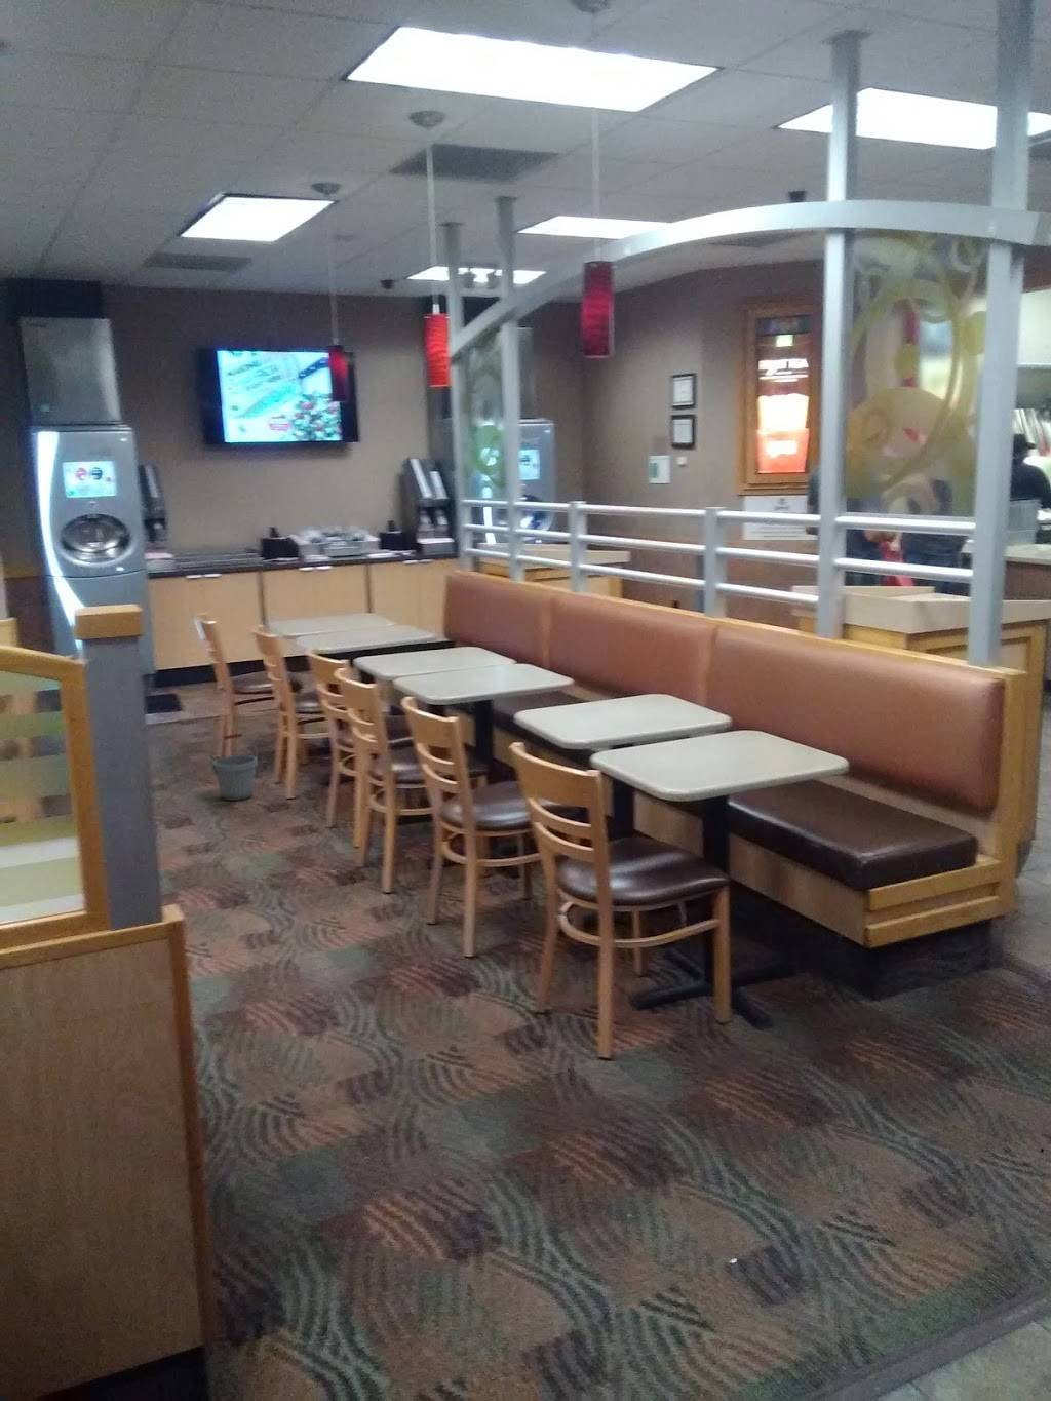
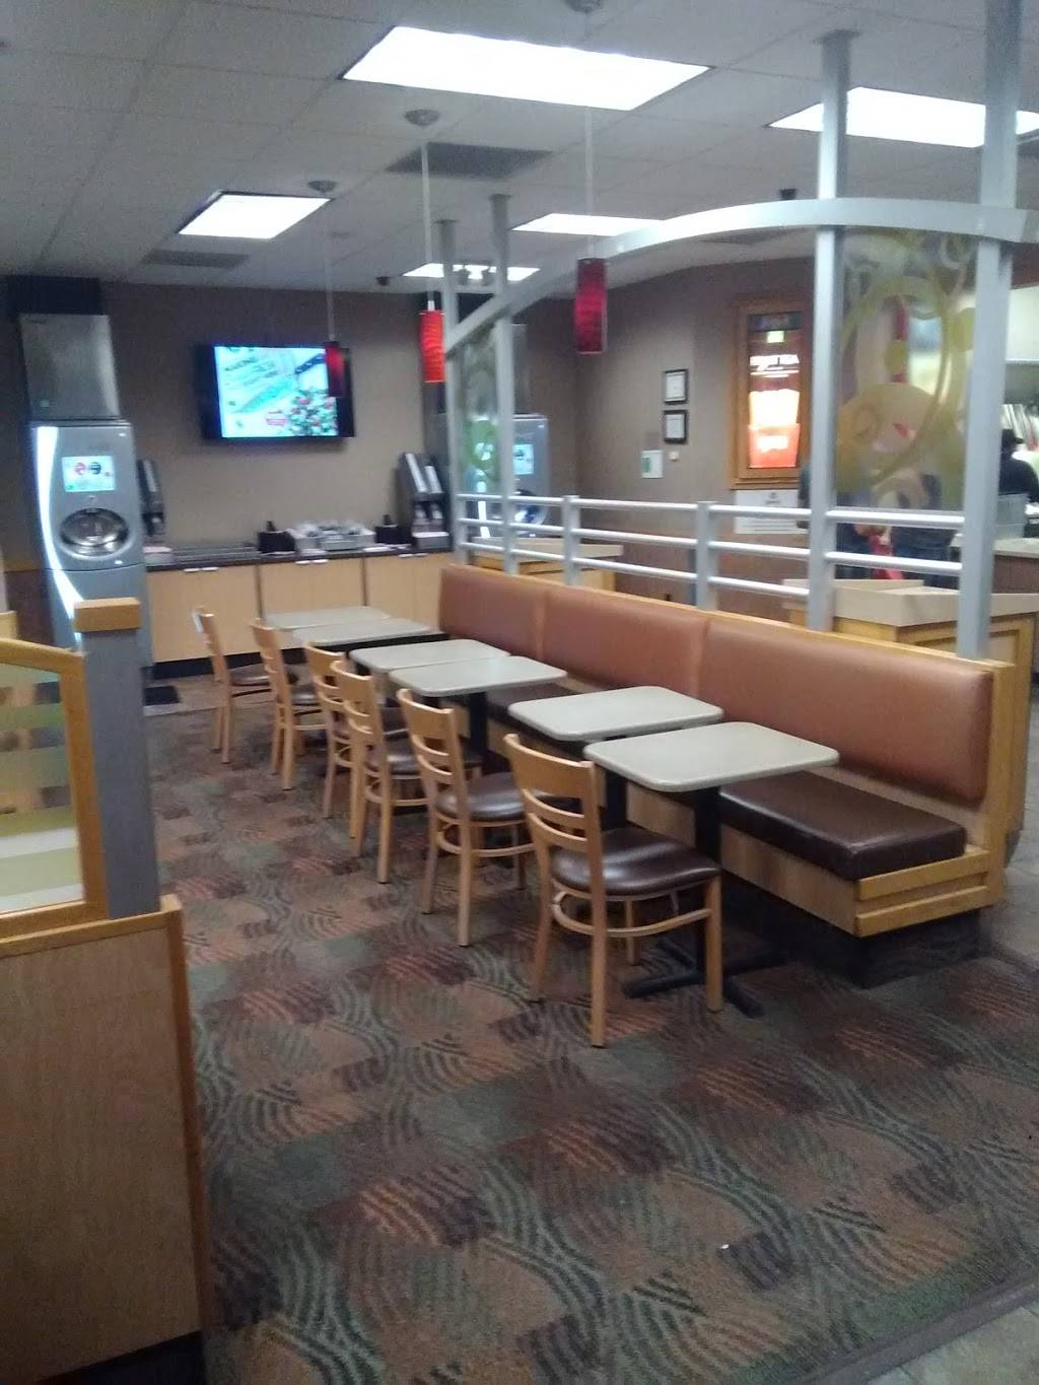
- bucket (235, 766)
